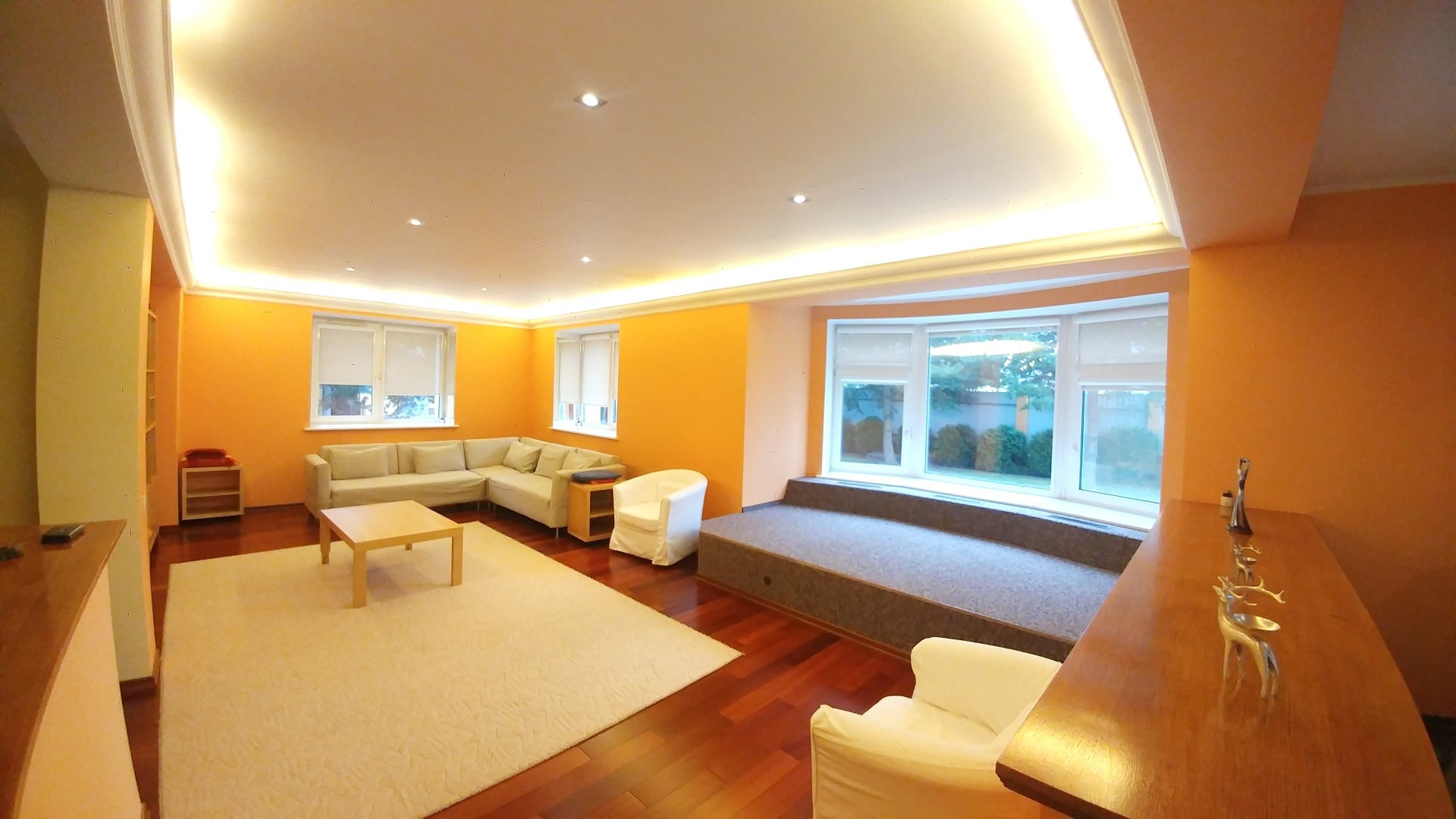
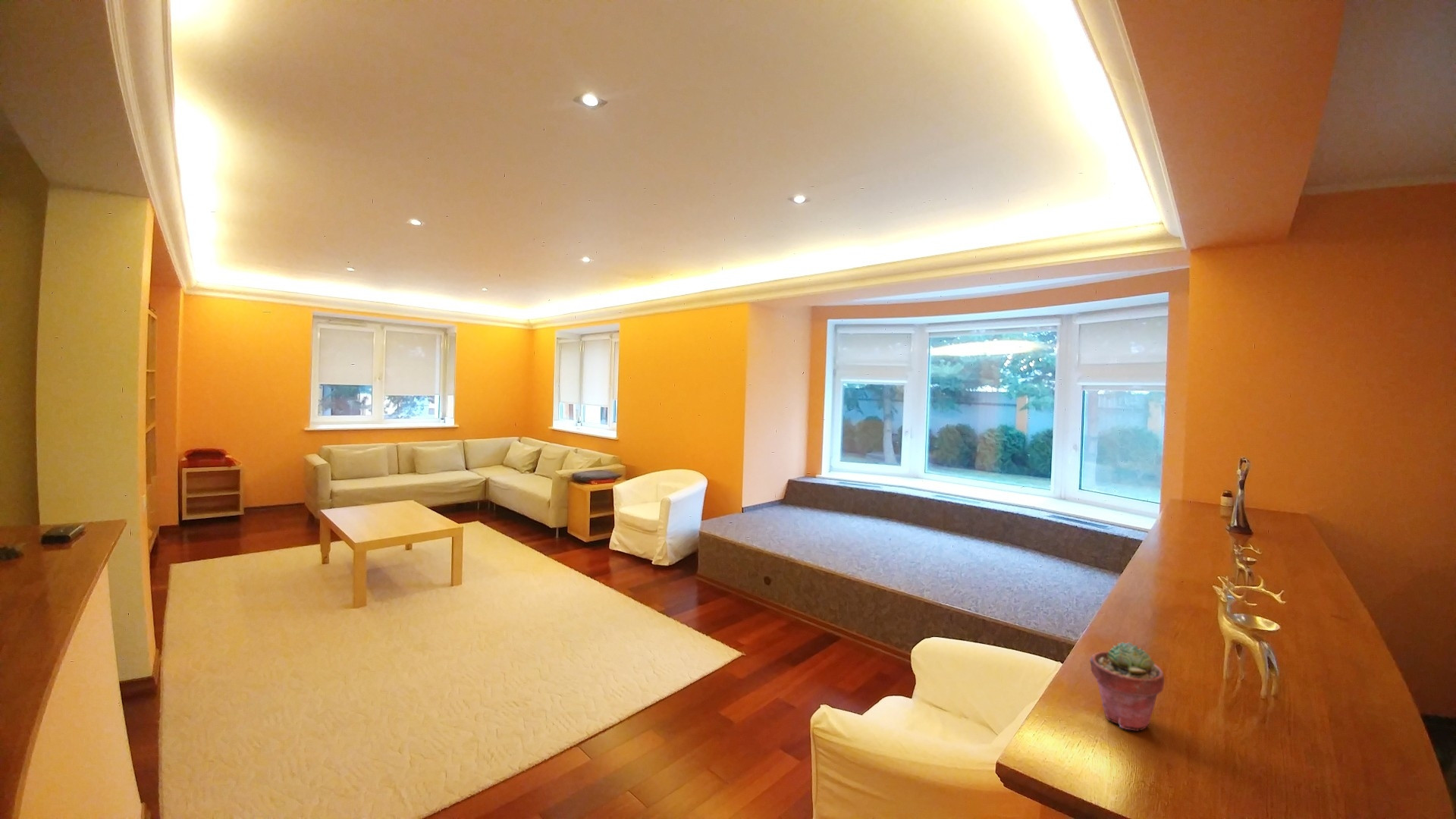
+ potted succulent (1126, 680)
